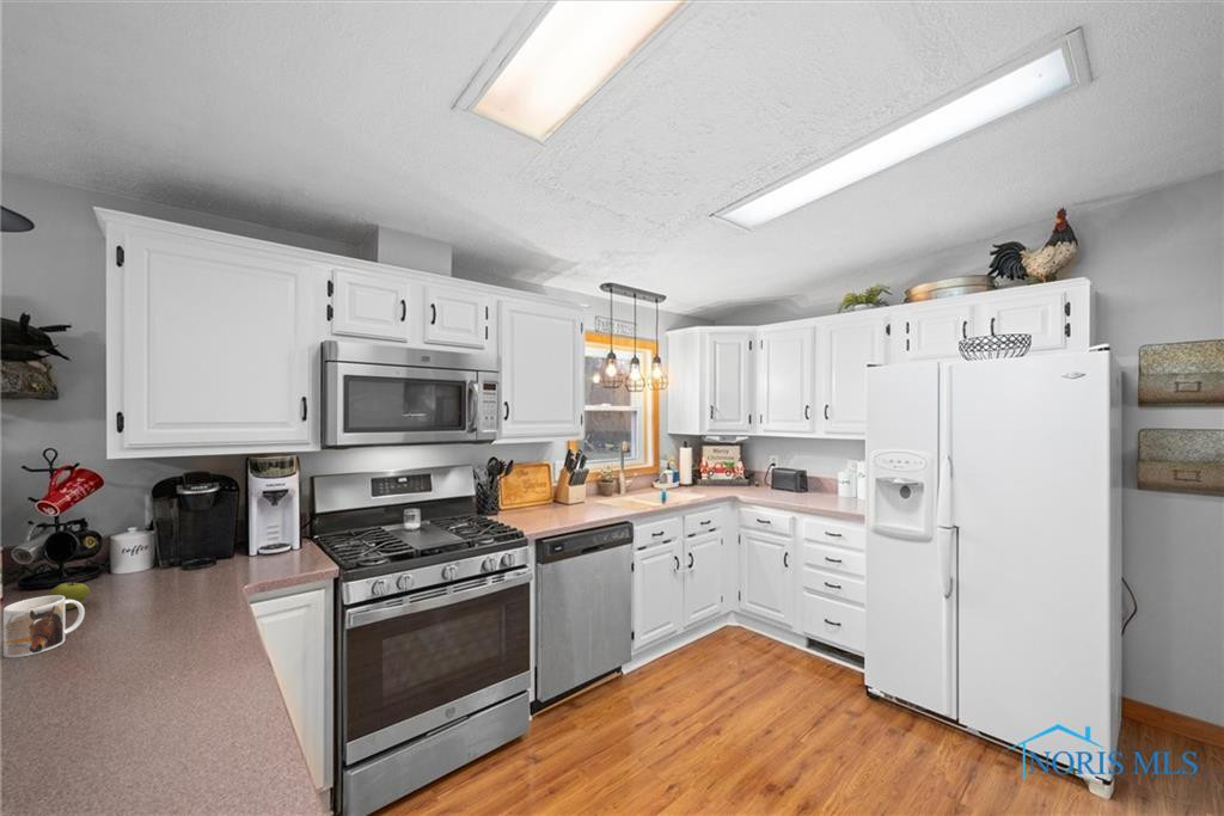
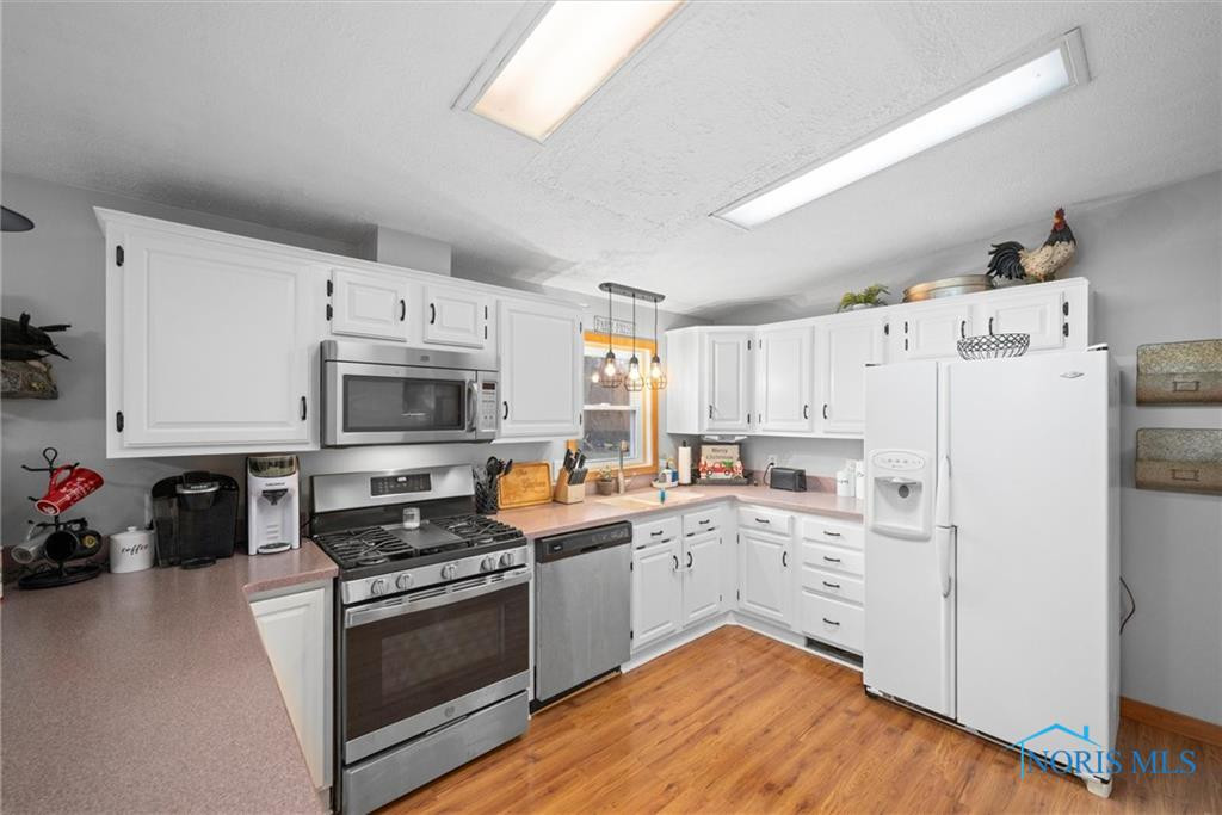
- apple (69, 594)
- mug (42, 624)
